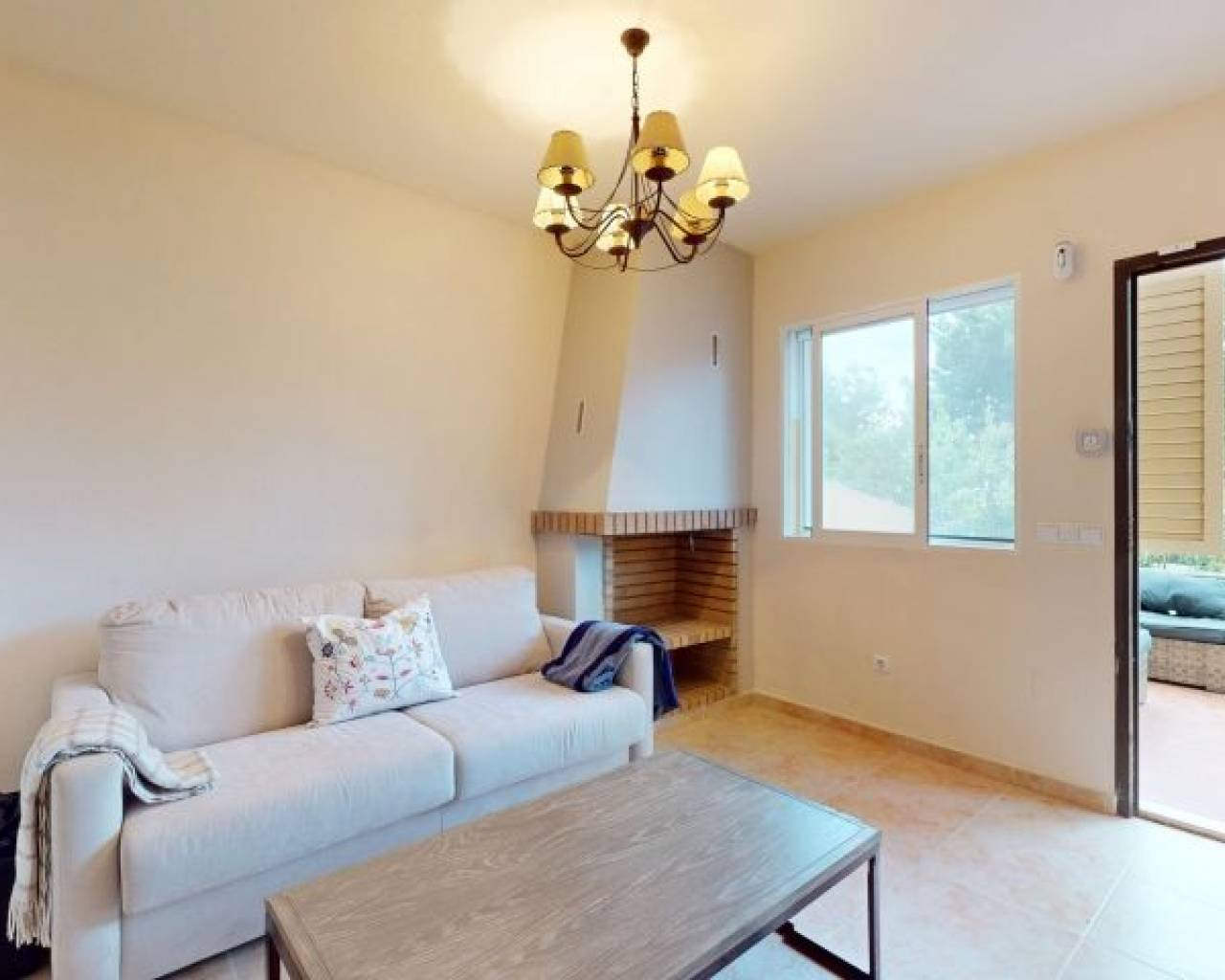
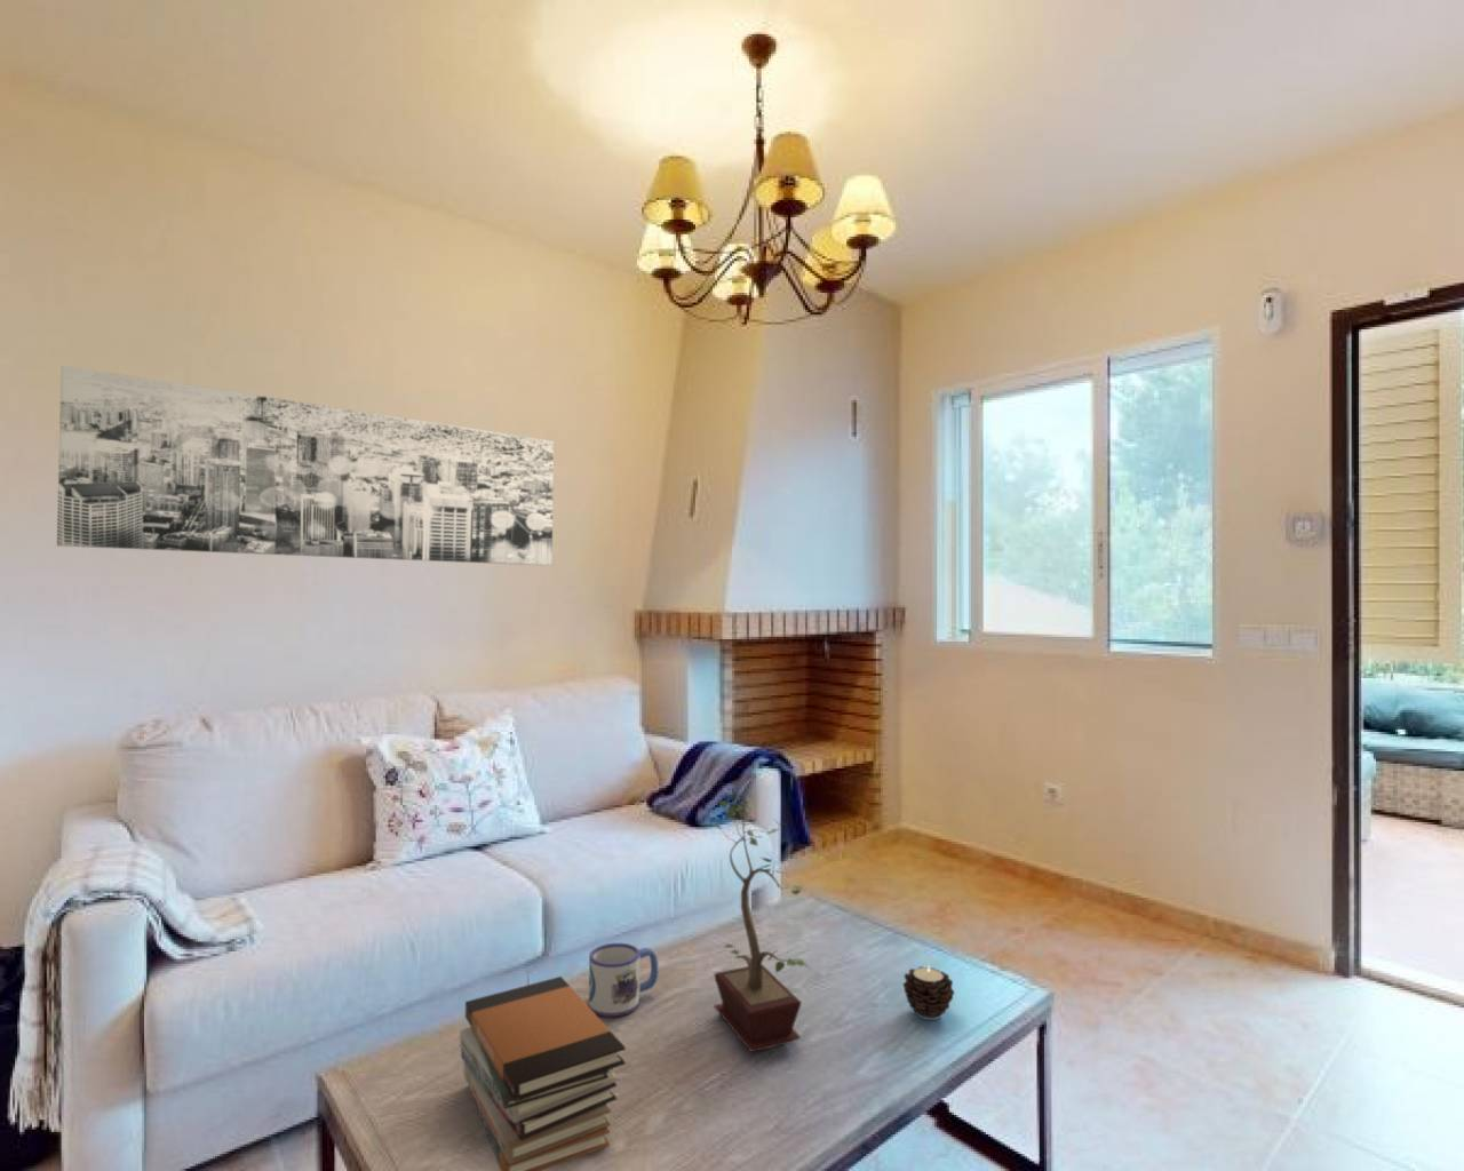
+ wall art (349, 484)
+ candle (927, 989)
+ mug (624, 975)
+ potted plant (748, 897)
+ book stack (537, 1067)
